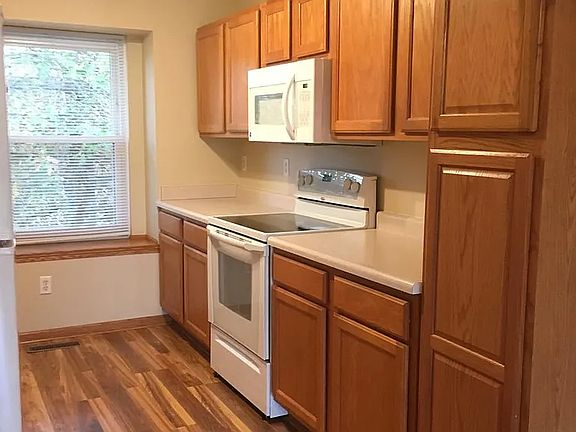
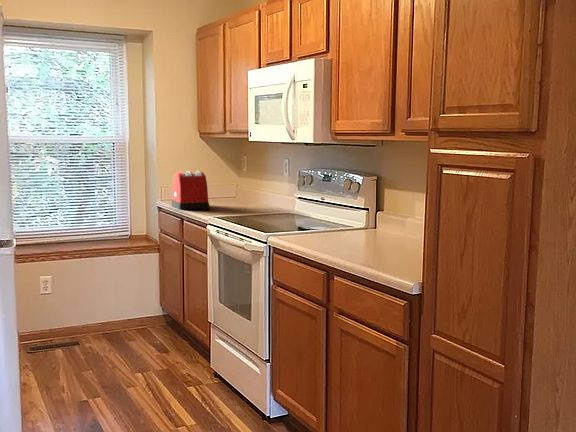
+ toaster (189, 188)
